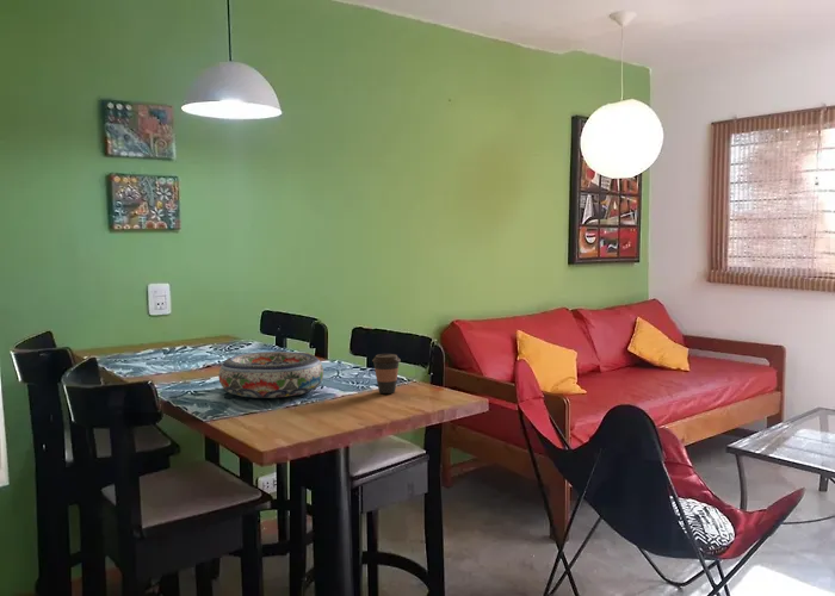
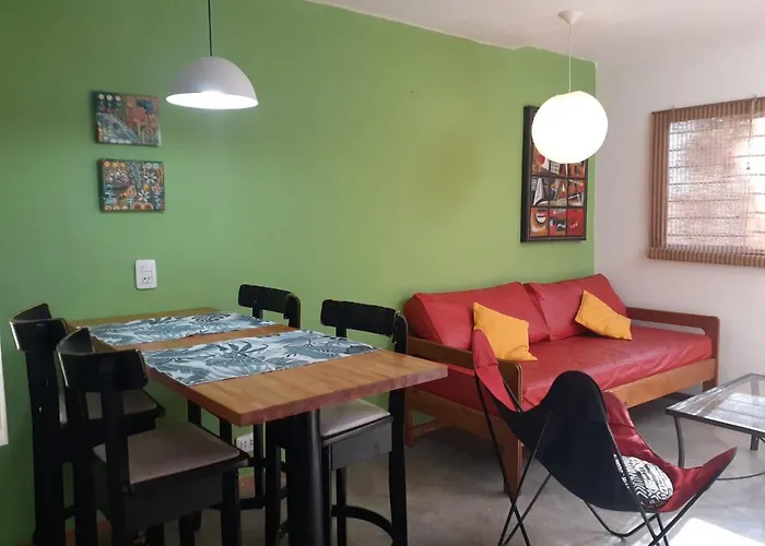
- bowl (272, 373)
- coffee cup (386, 373)
